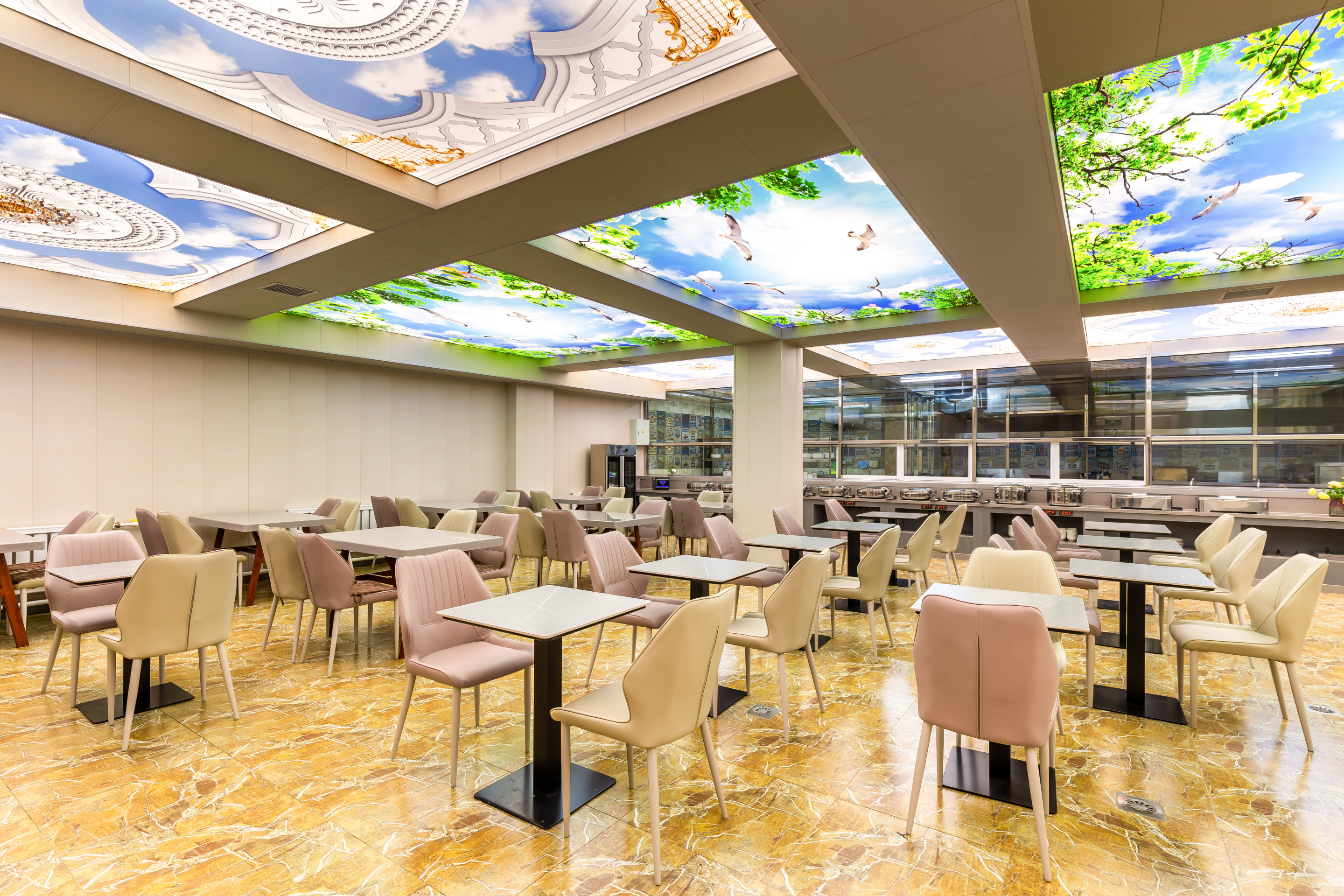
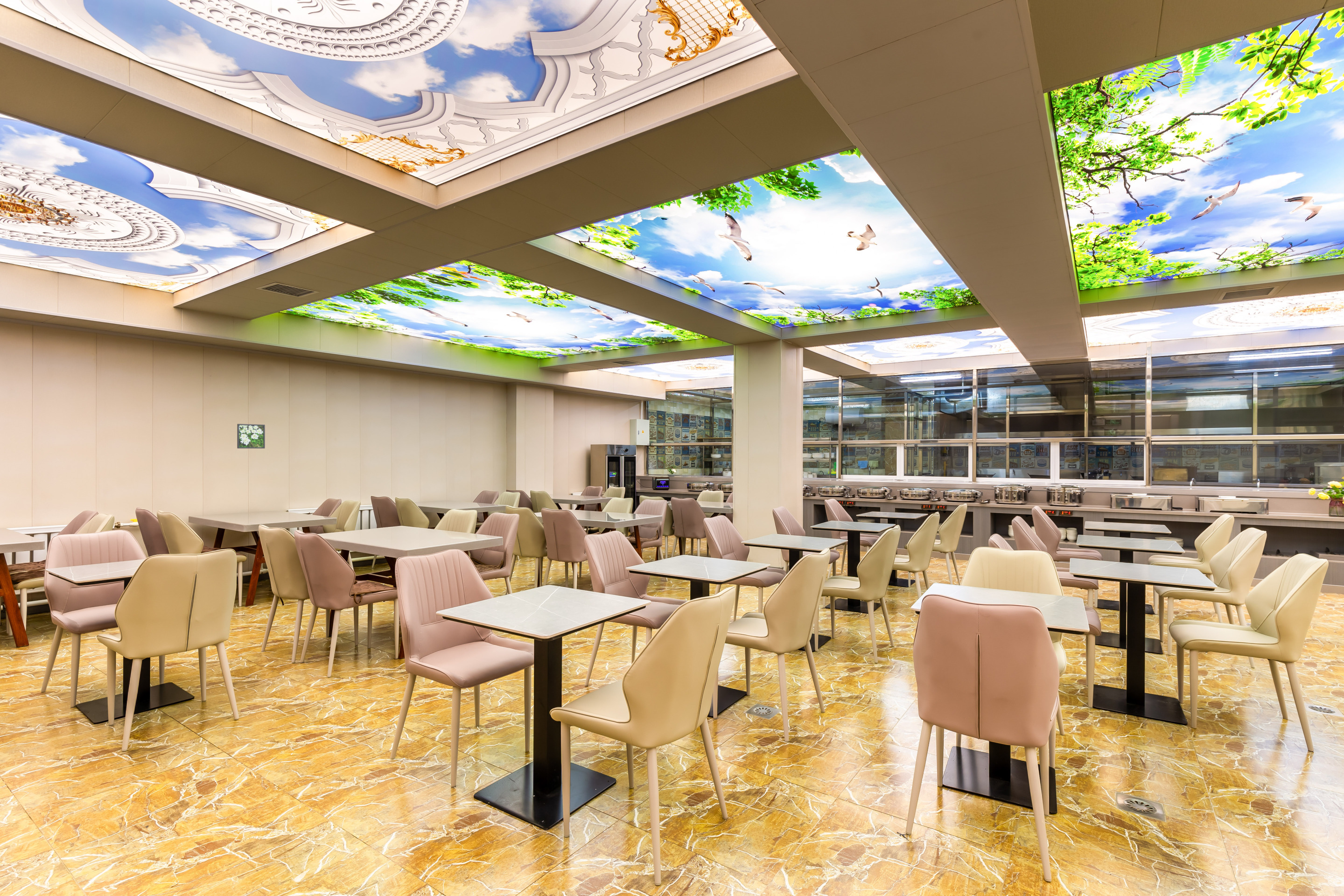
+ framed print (251, 436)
